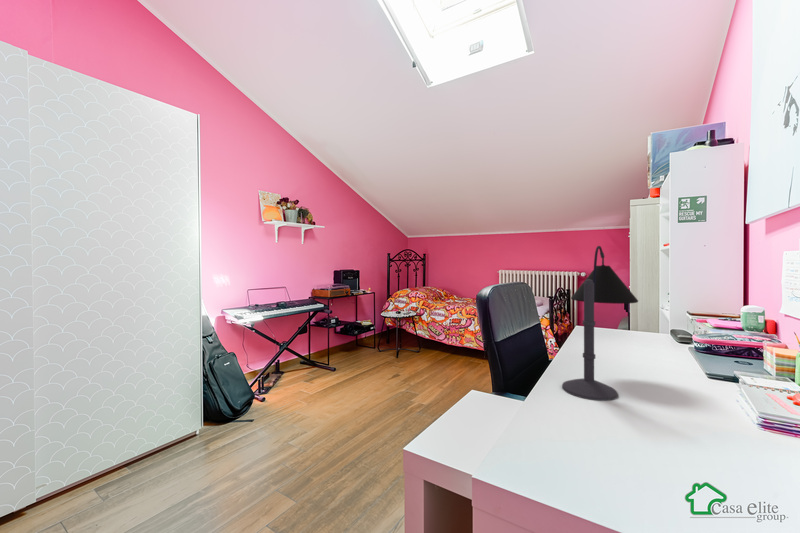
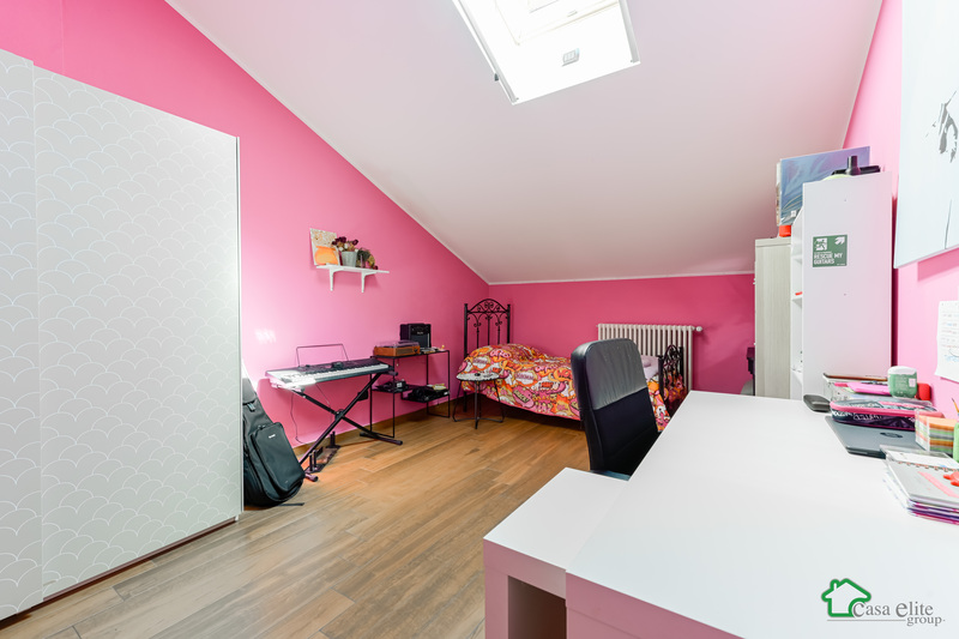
- desk lamp (593, 312)
